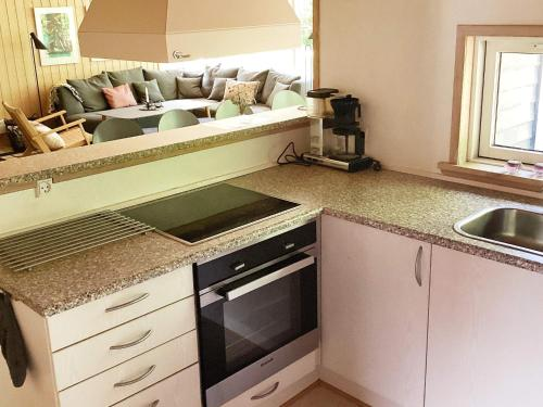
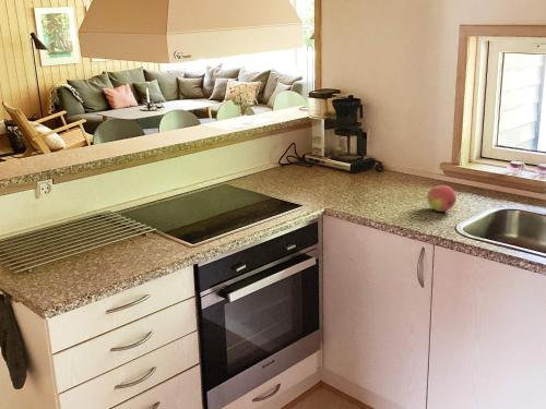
+ fruit (441, 197)
